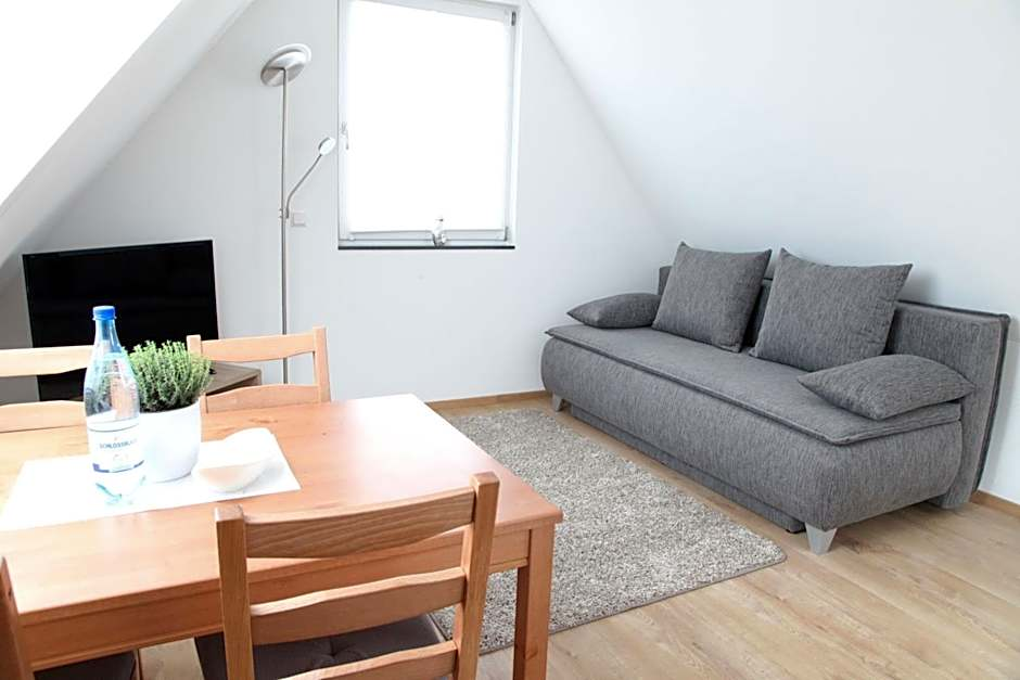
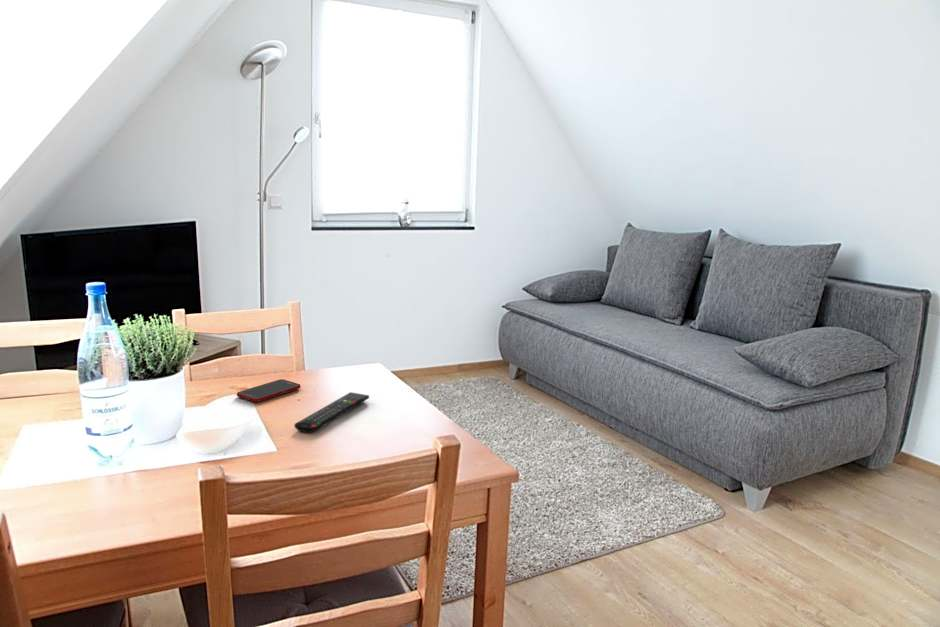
+ cell phone (269, 390)
+ remote control (333, 411)
